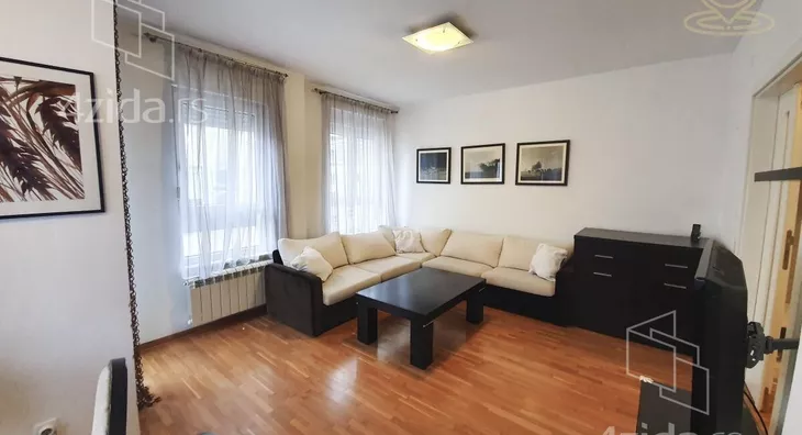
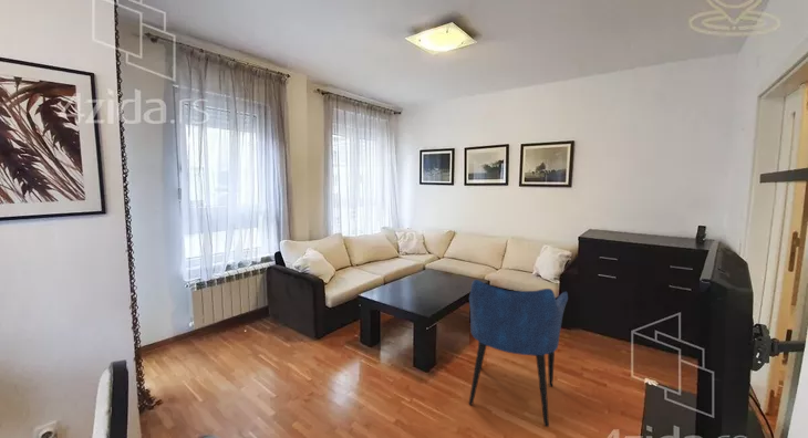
+ armchair (511, 337)
